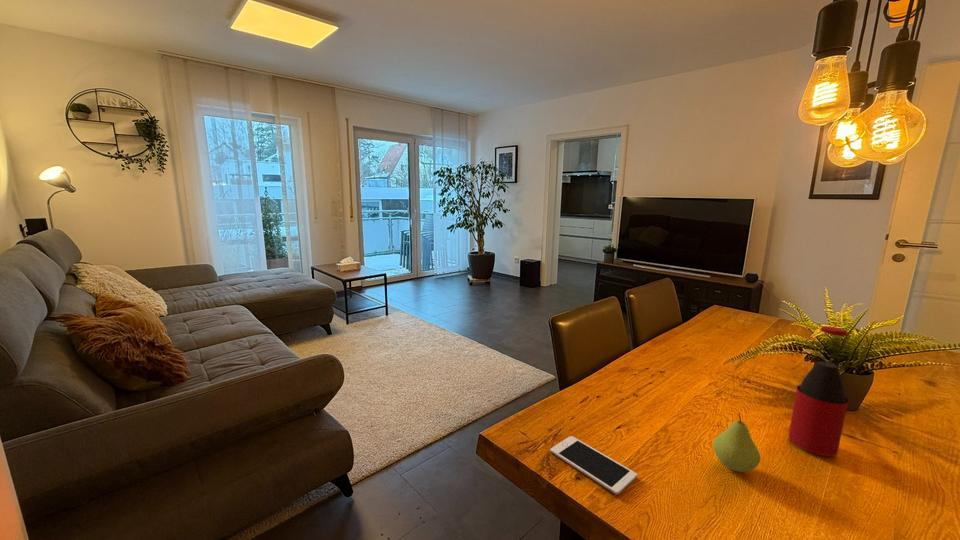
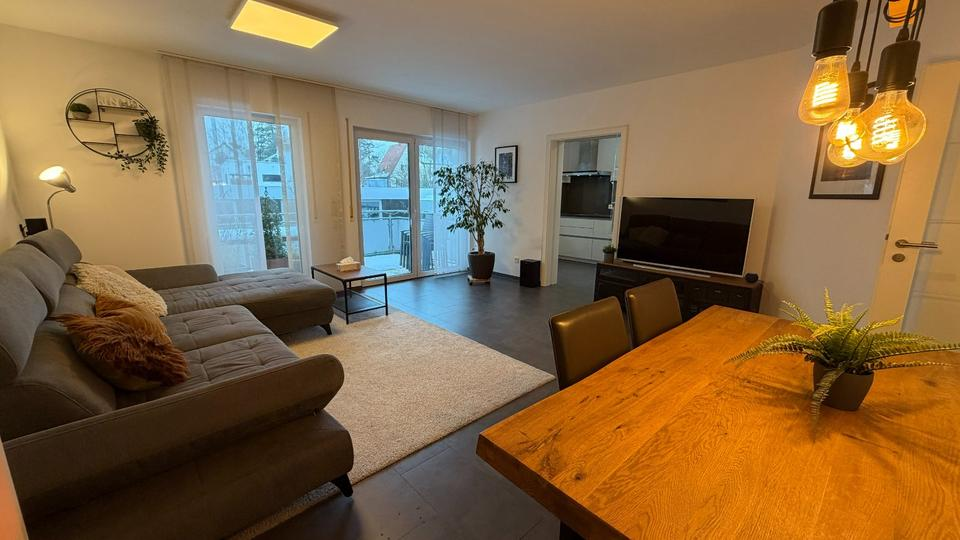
- bottle (822, 389)
- cell phone (591, 462)
- fruit (737, 441)
